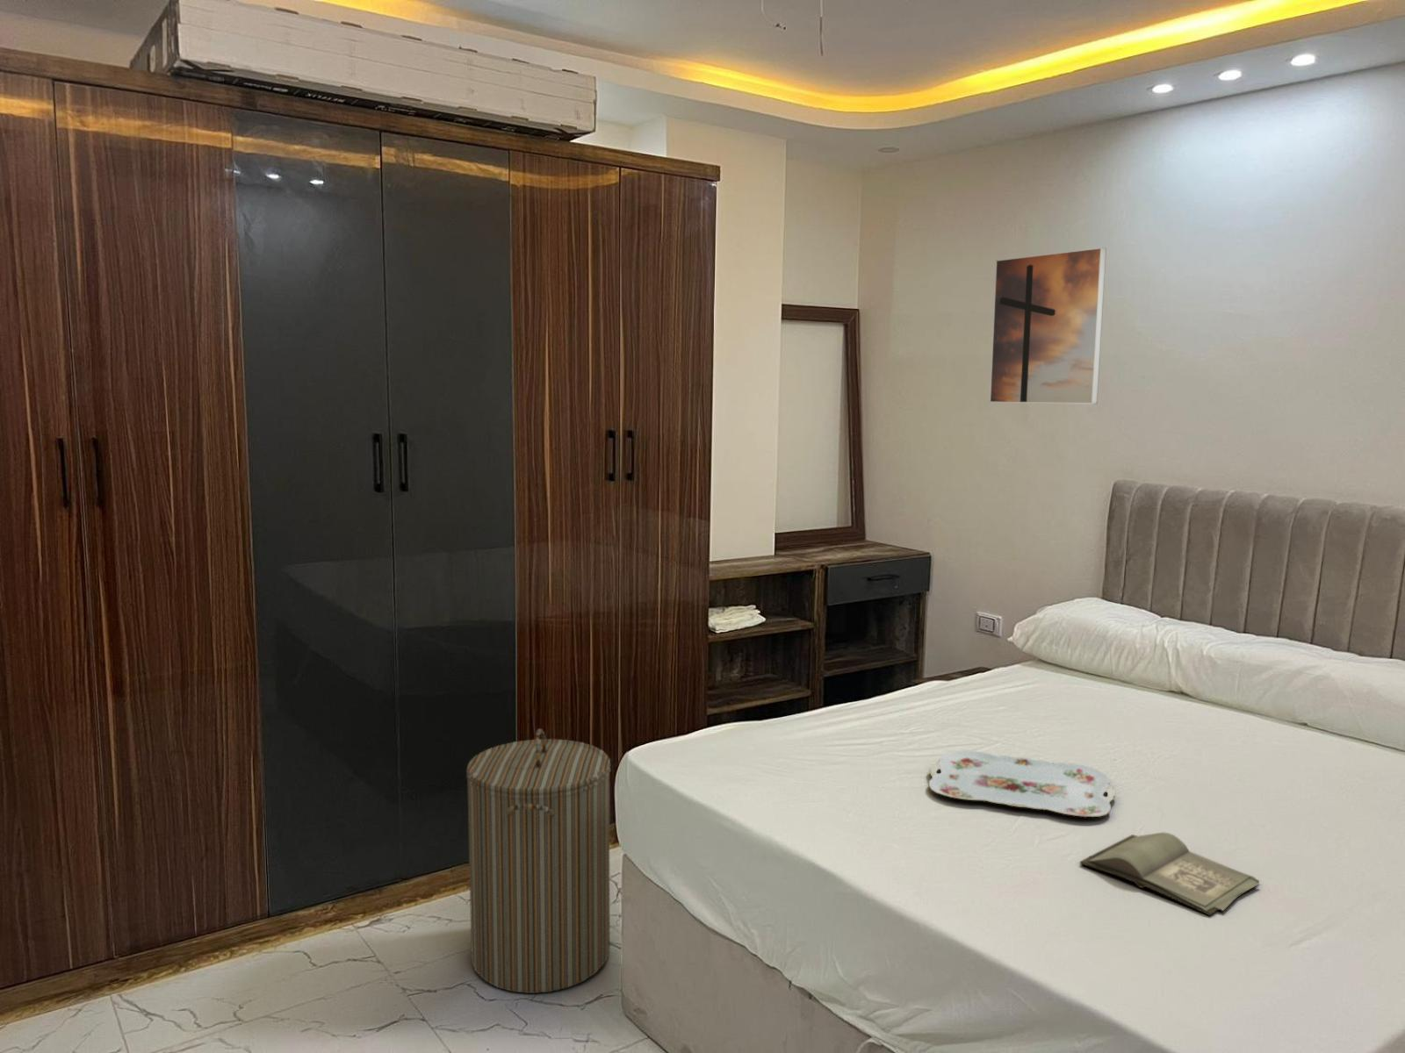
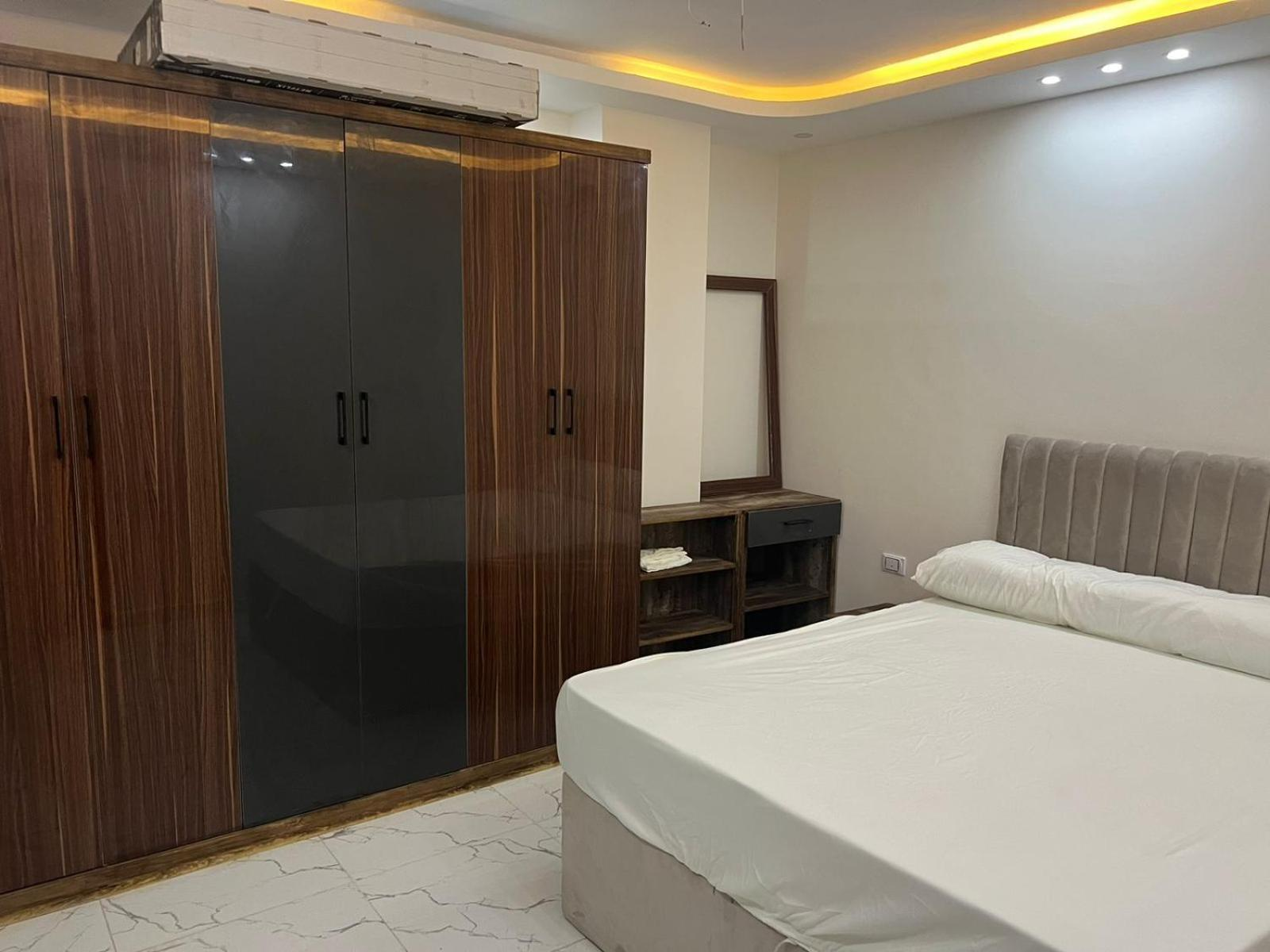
- hardback book (1172, 864)
- laundry hamper (540, 844)
- serving tray (1020, 783)
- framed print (1044, 330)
